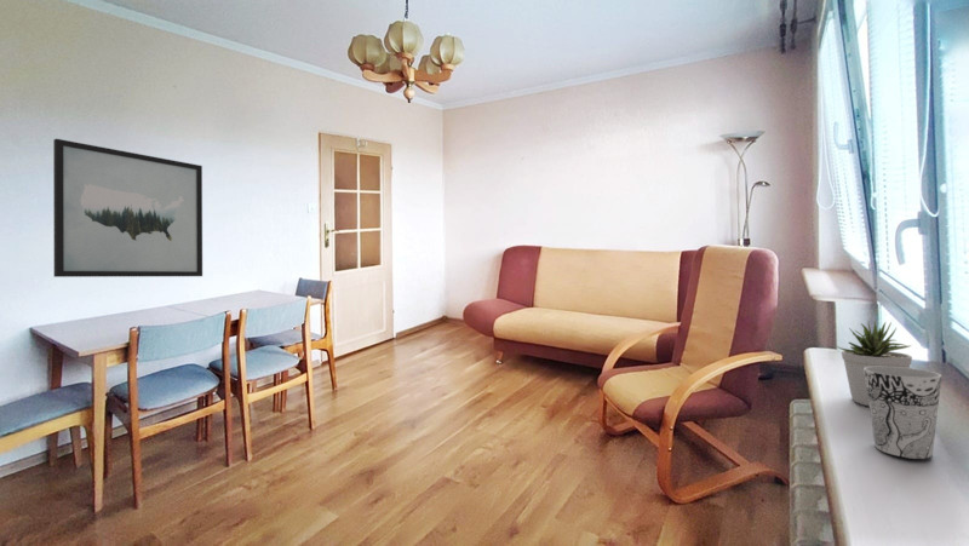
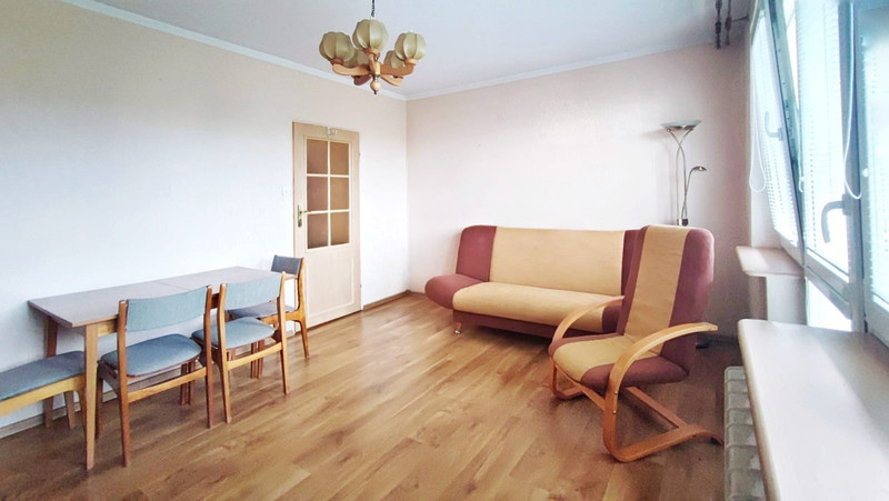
- cup (901, 410)
- potted plant (872, 360)
- wall art (136, 214)
